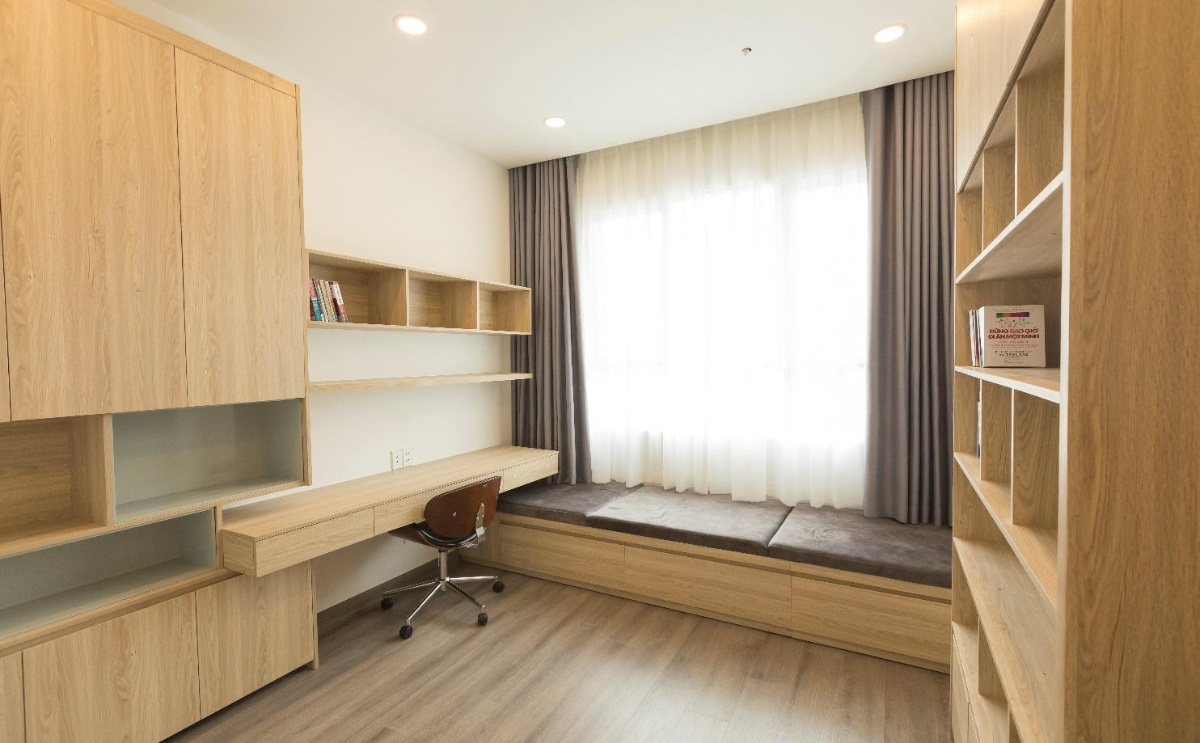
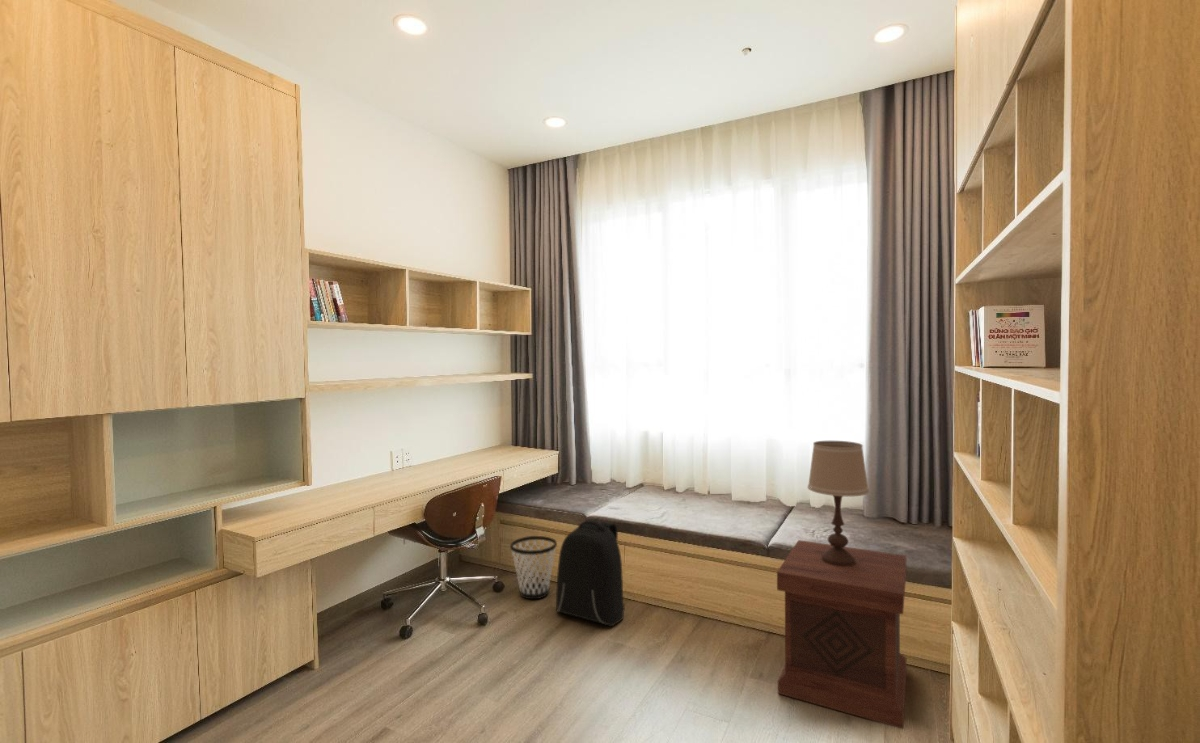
+ wastebasket (534, 568)
+ backpack (591, 566)
+ table lamp (837, 501)
+ side table (844, 622)
